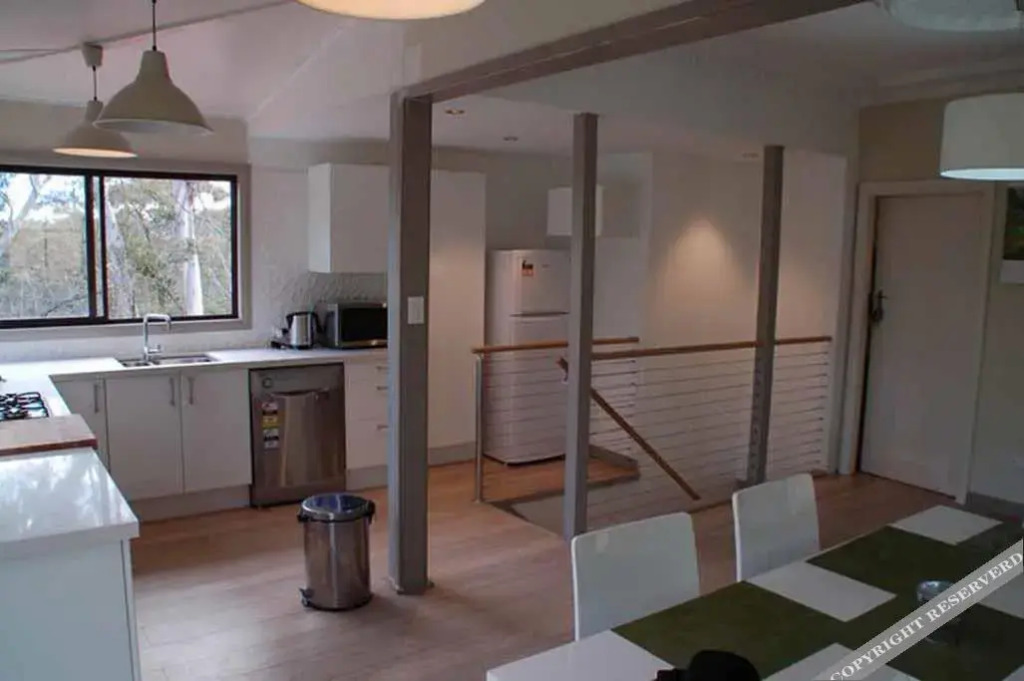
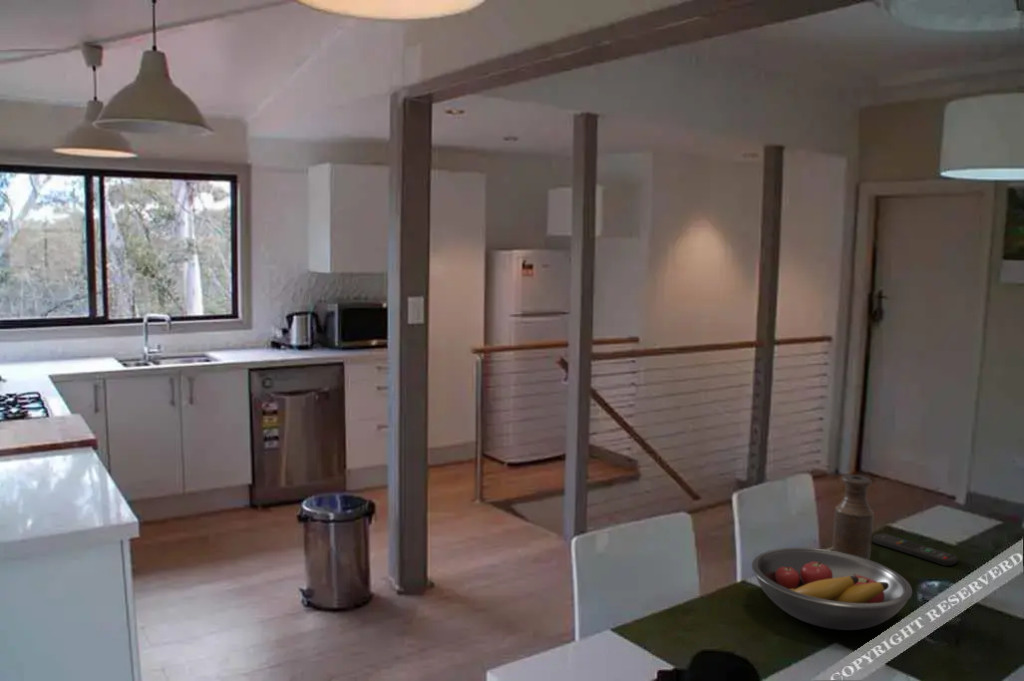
+ bottle (853, 522)
+ remote control (913, 548)
+ fruit bowl (828, 588)
